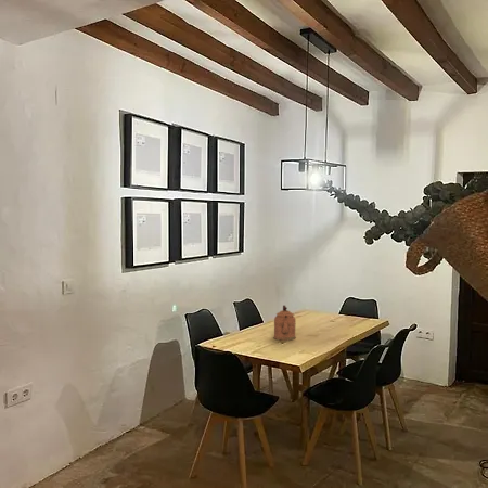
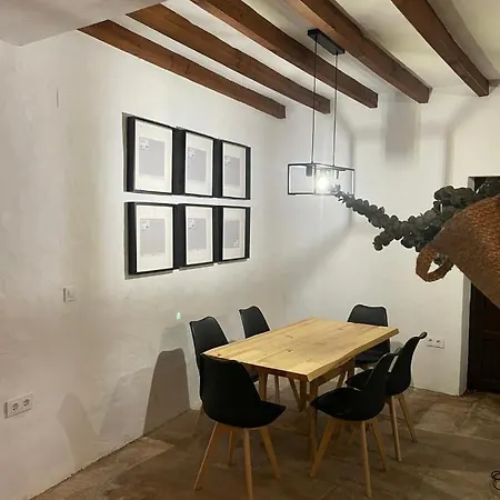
- coffeepot (284, 321)
